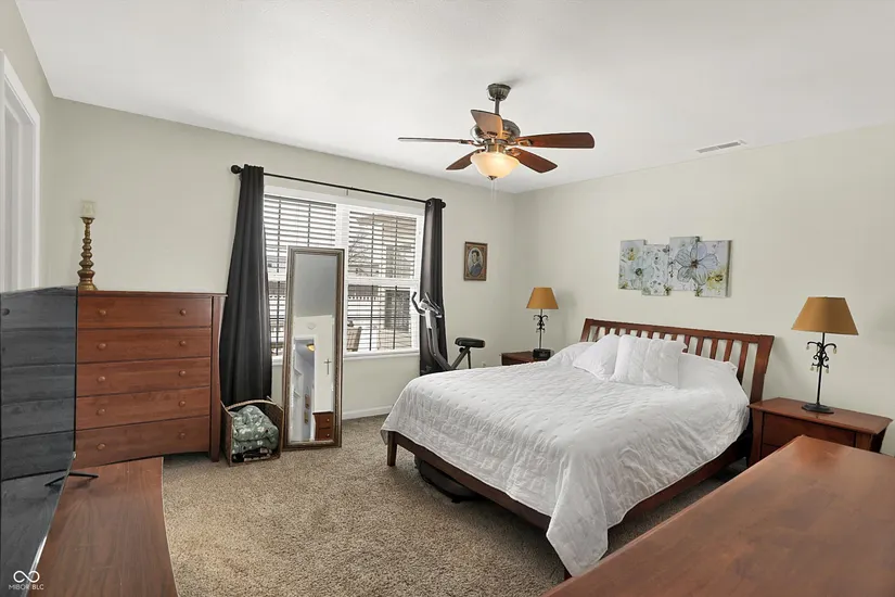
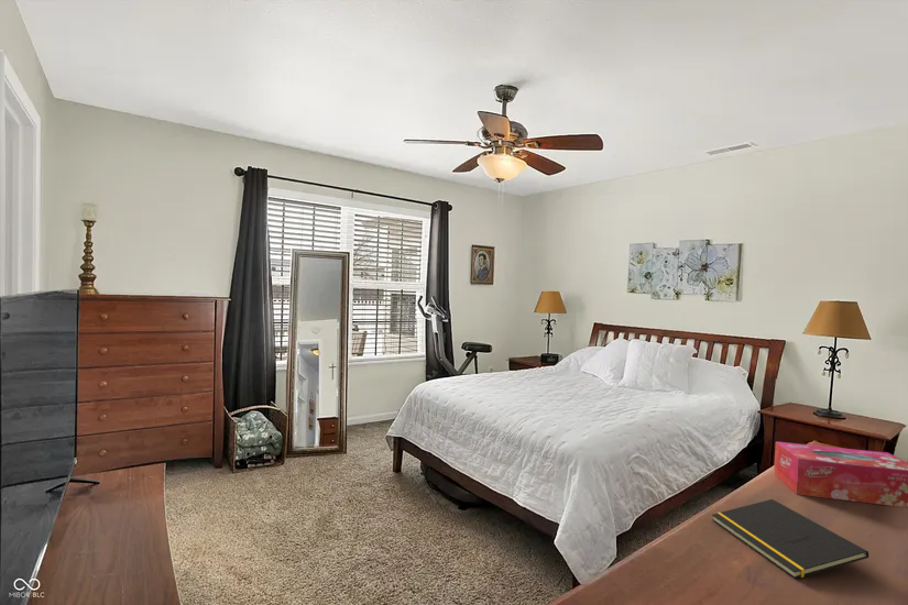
+ tissue box (843, 472)
+ notepad (783, 534)
